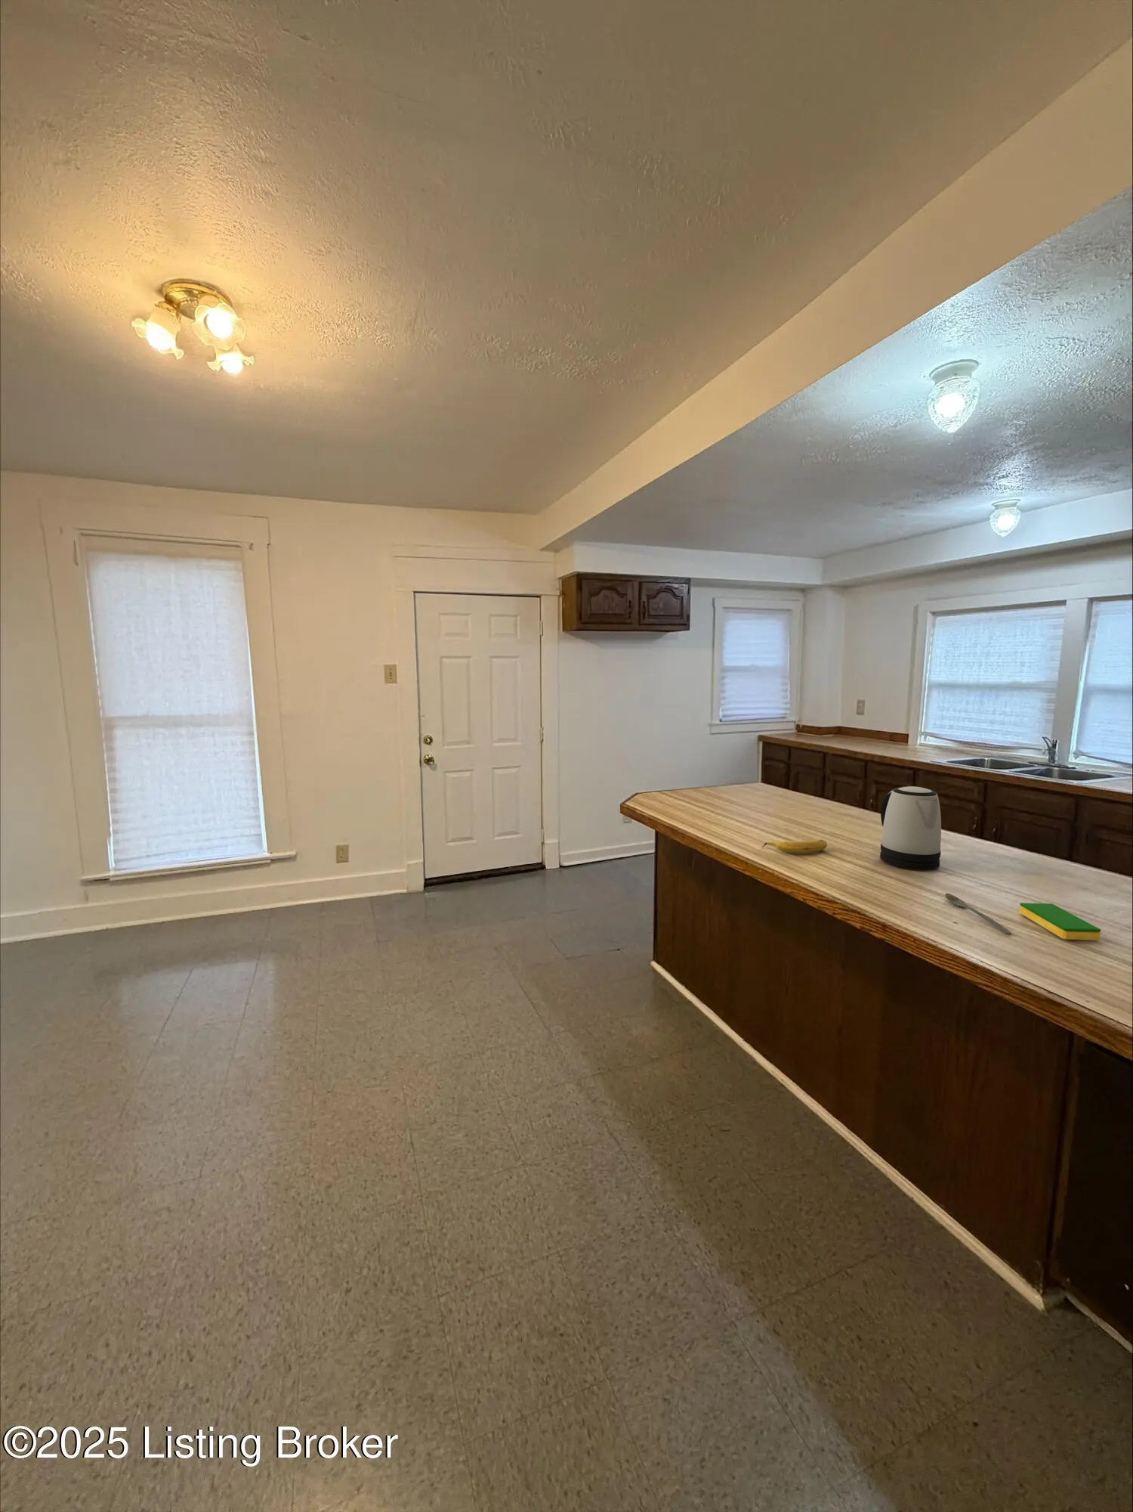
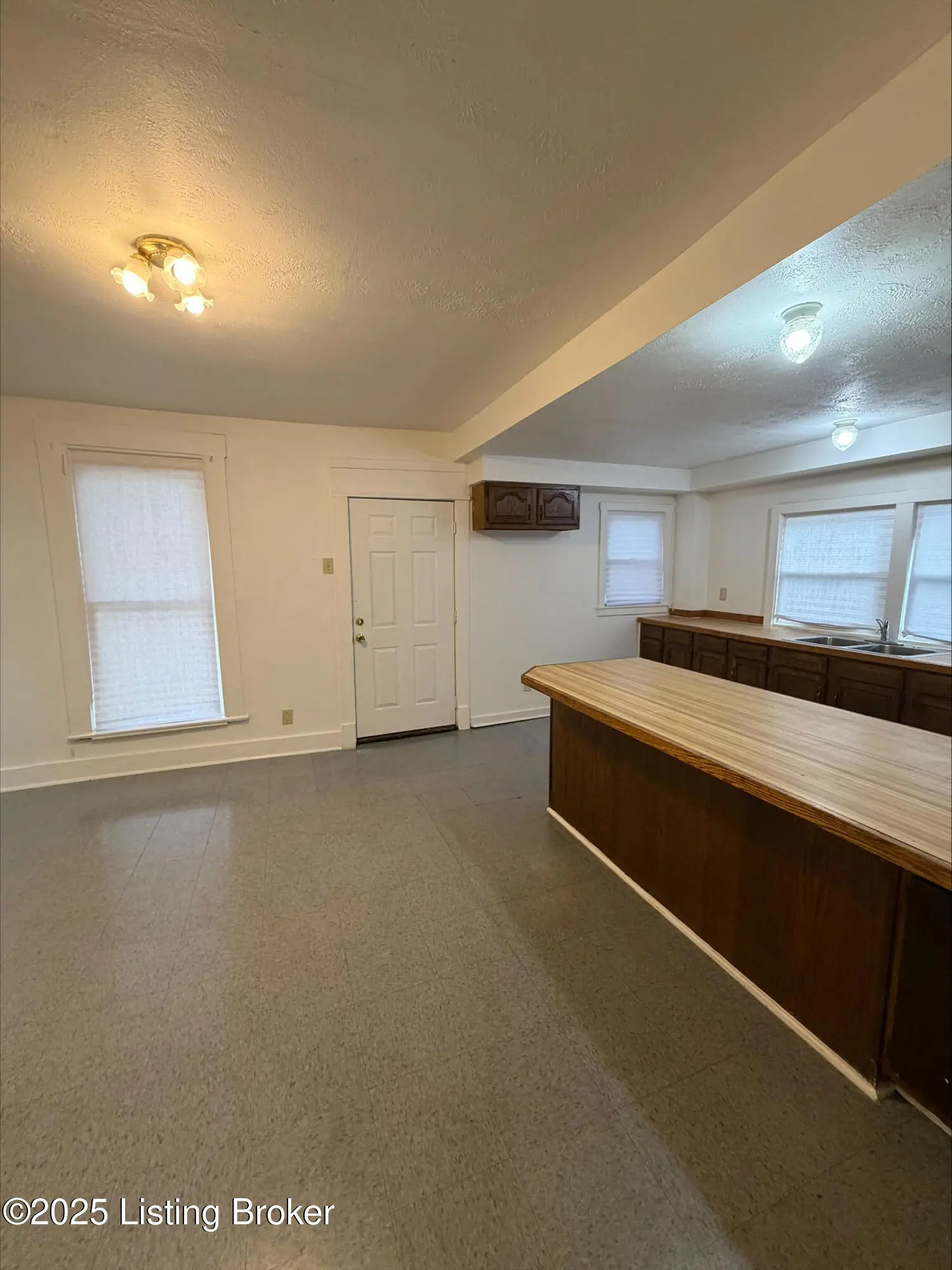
- spoon (975, 912)
- dish sponge (1058, 920)
- fruit (797, 844)
- kettle (907, 823)
